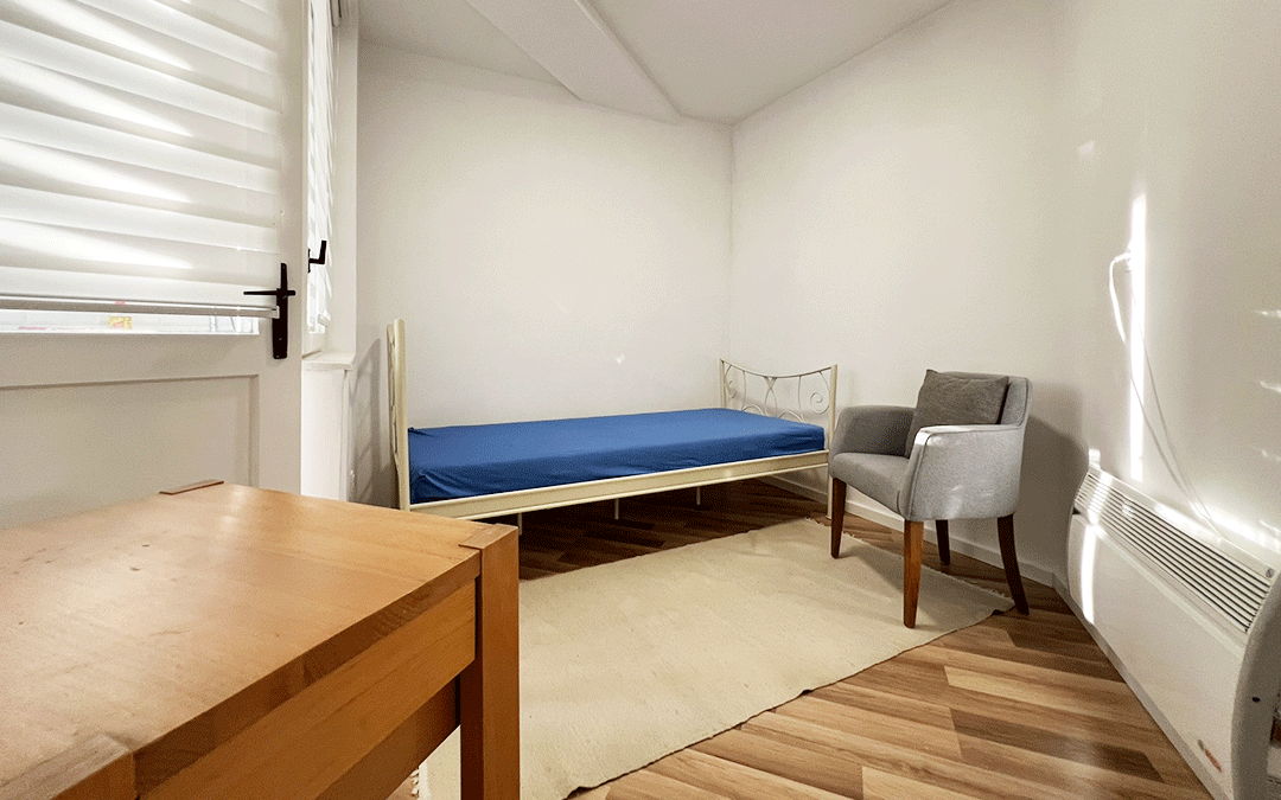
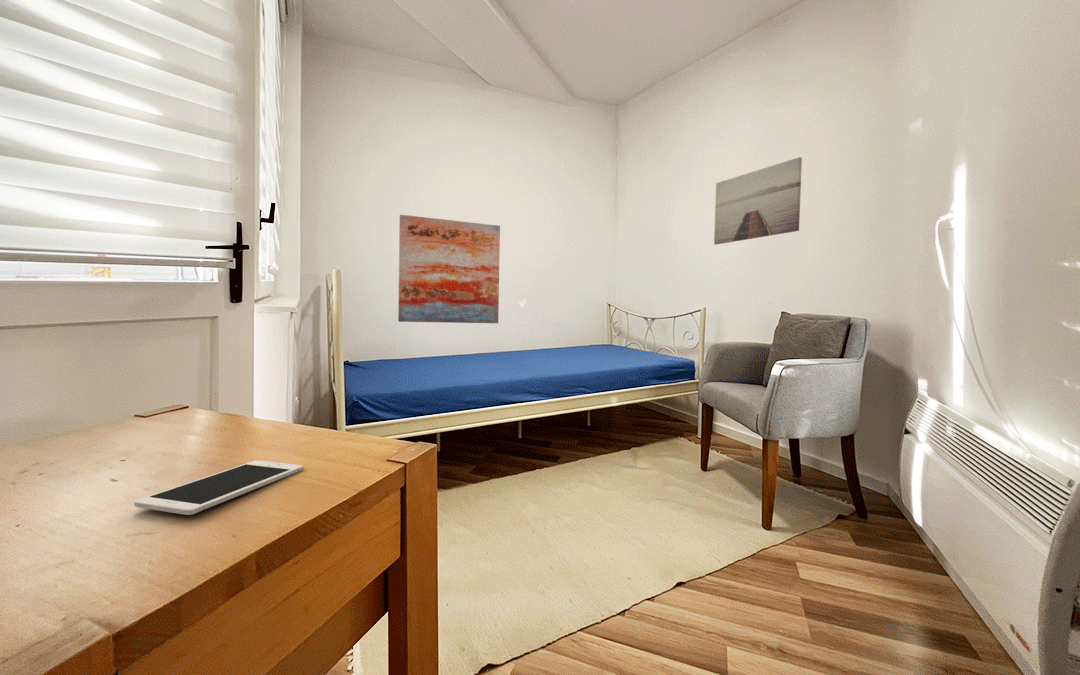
+ wall art (451, 271)
+ cell phone (228, 483)
+ wall art (754, 204)
